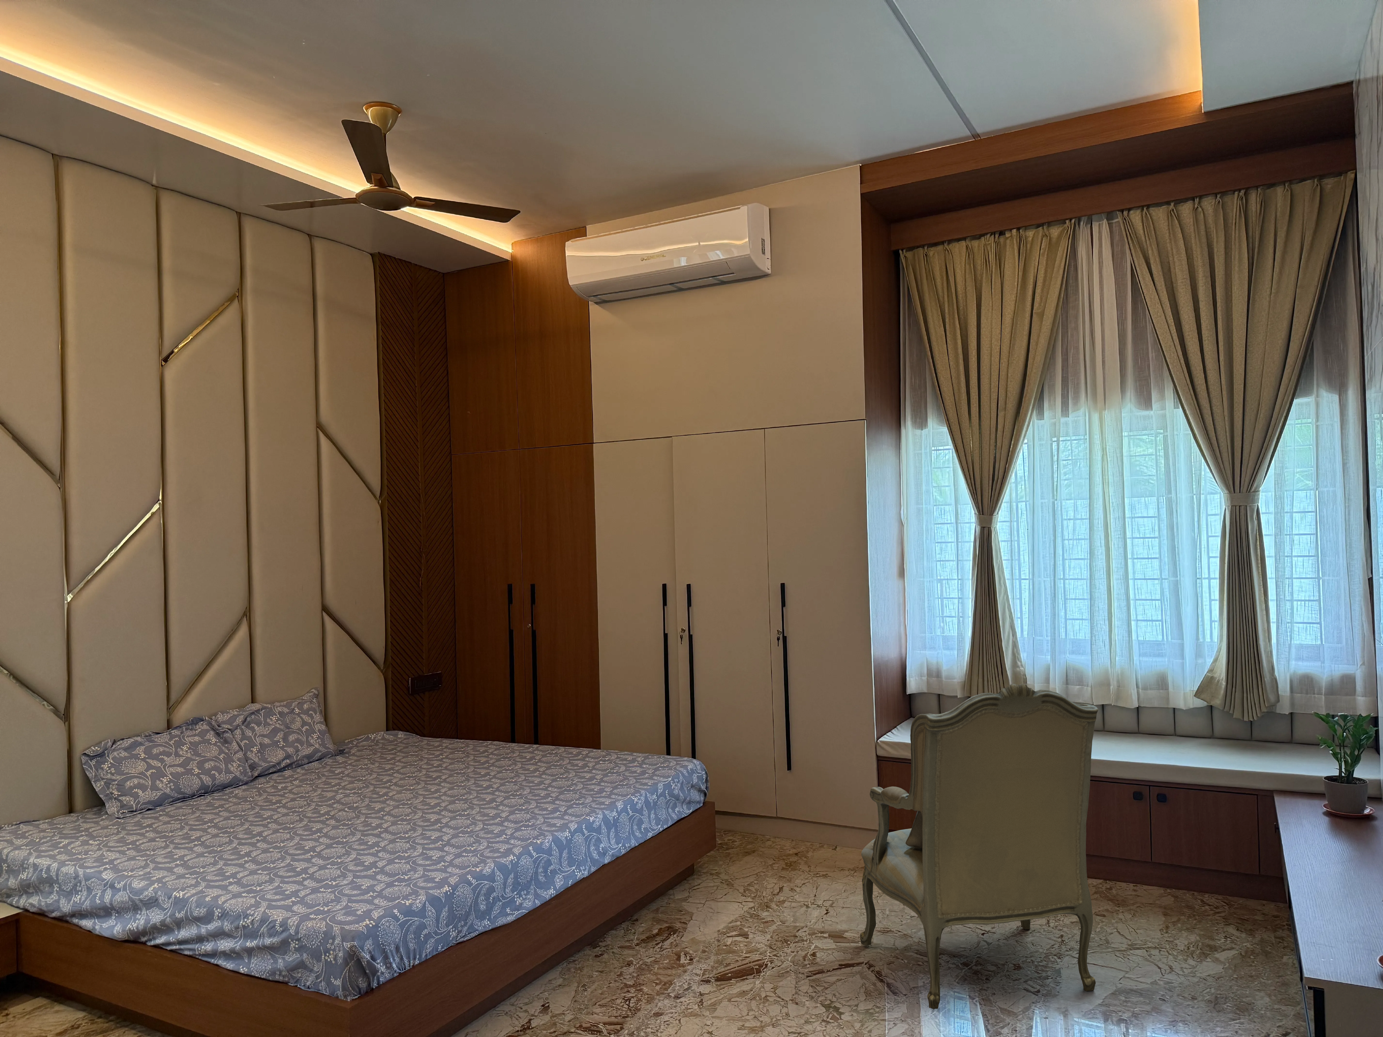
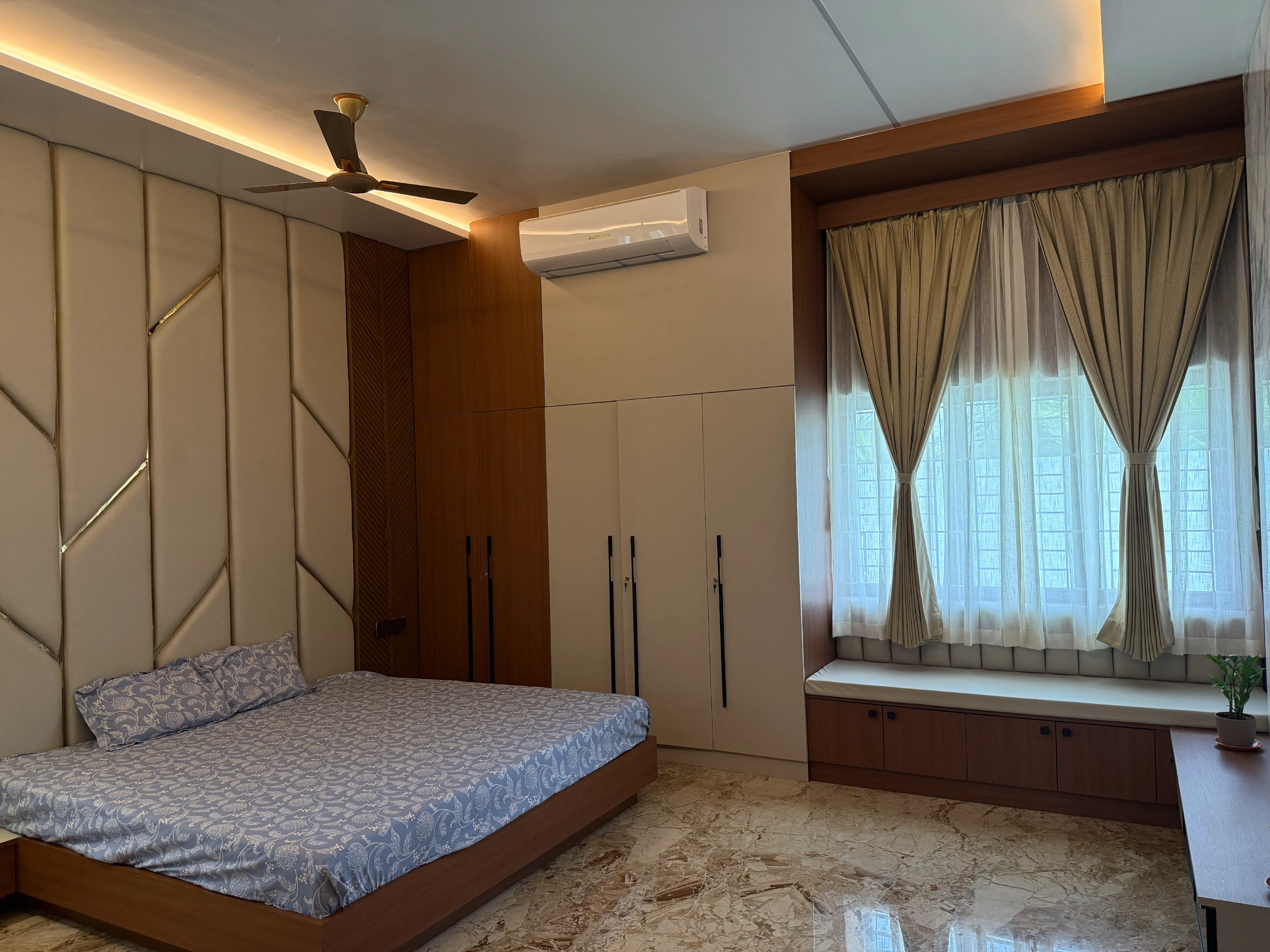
- armchair (977, 819)
